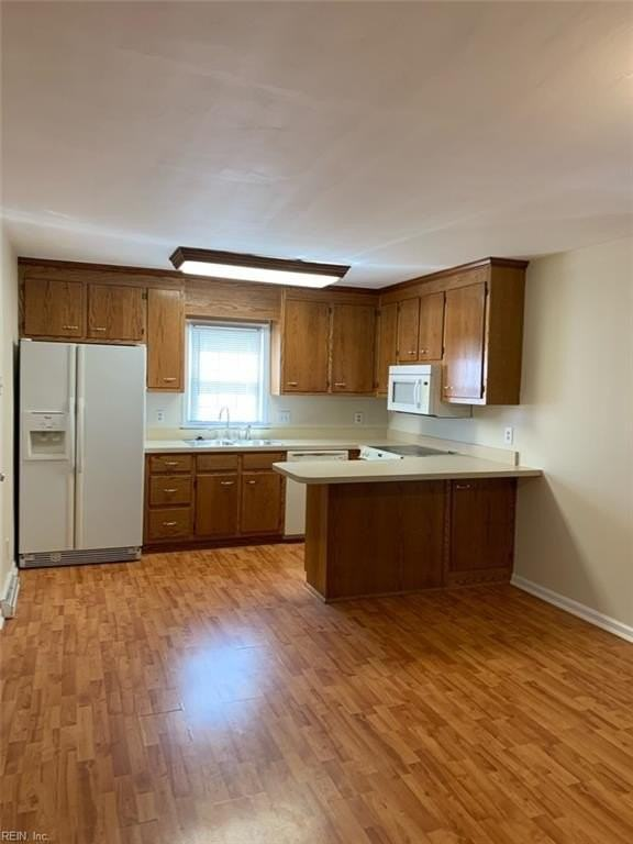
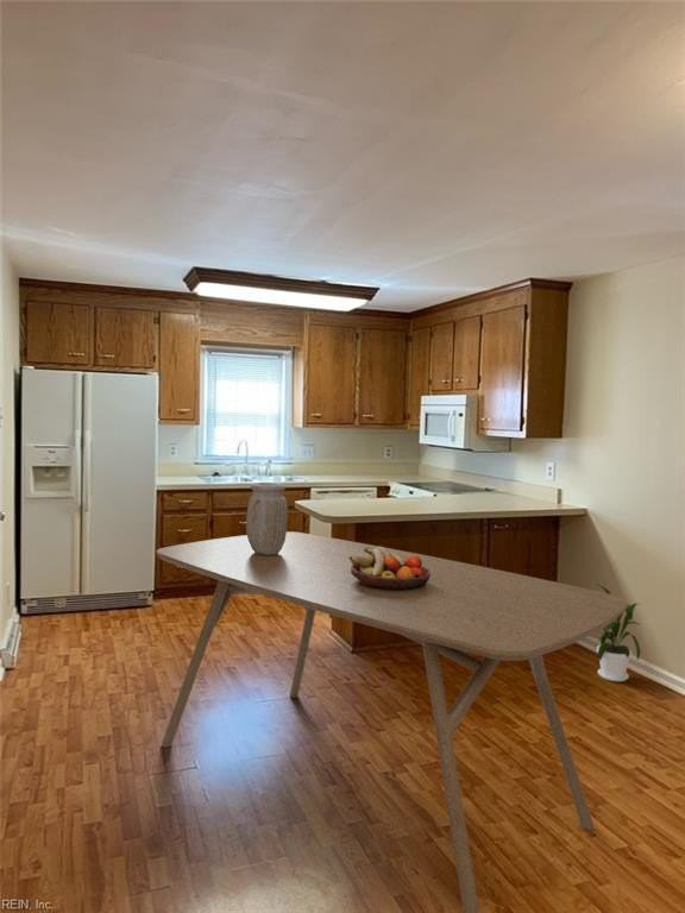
+ dining table (378, 628)
+ vase (266, 517)
+ fruit bowl (390, 565)
+ house plant (612, 632)
